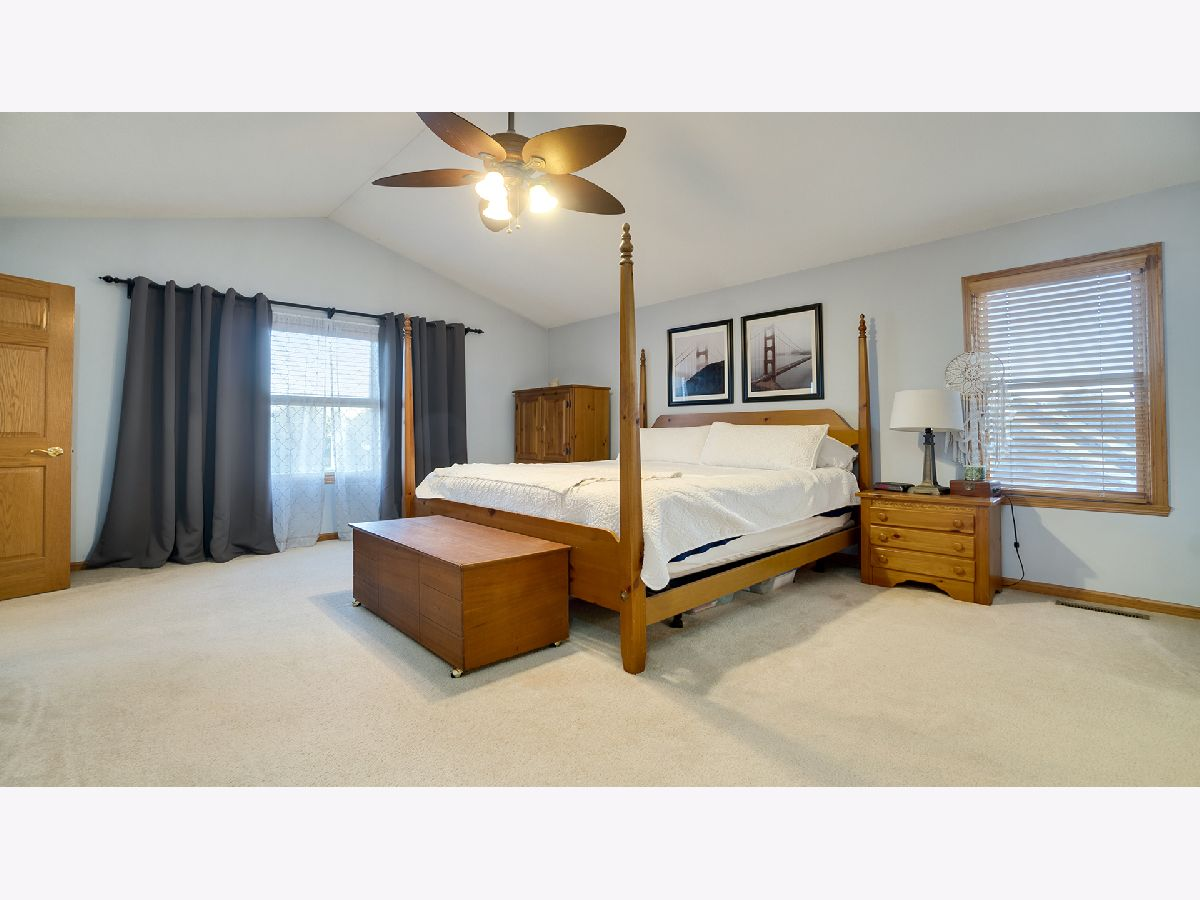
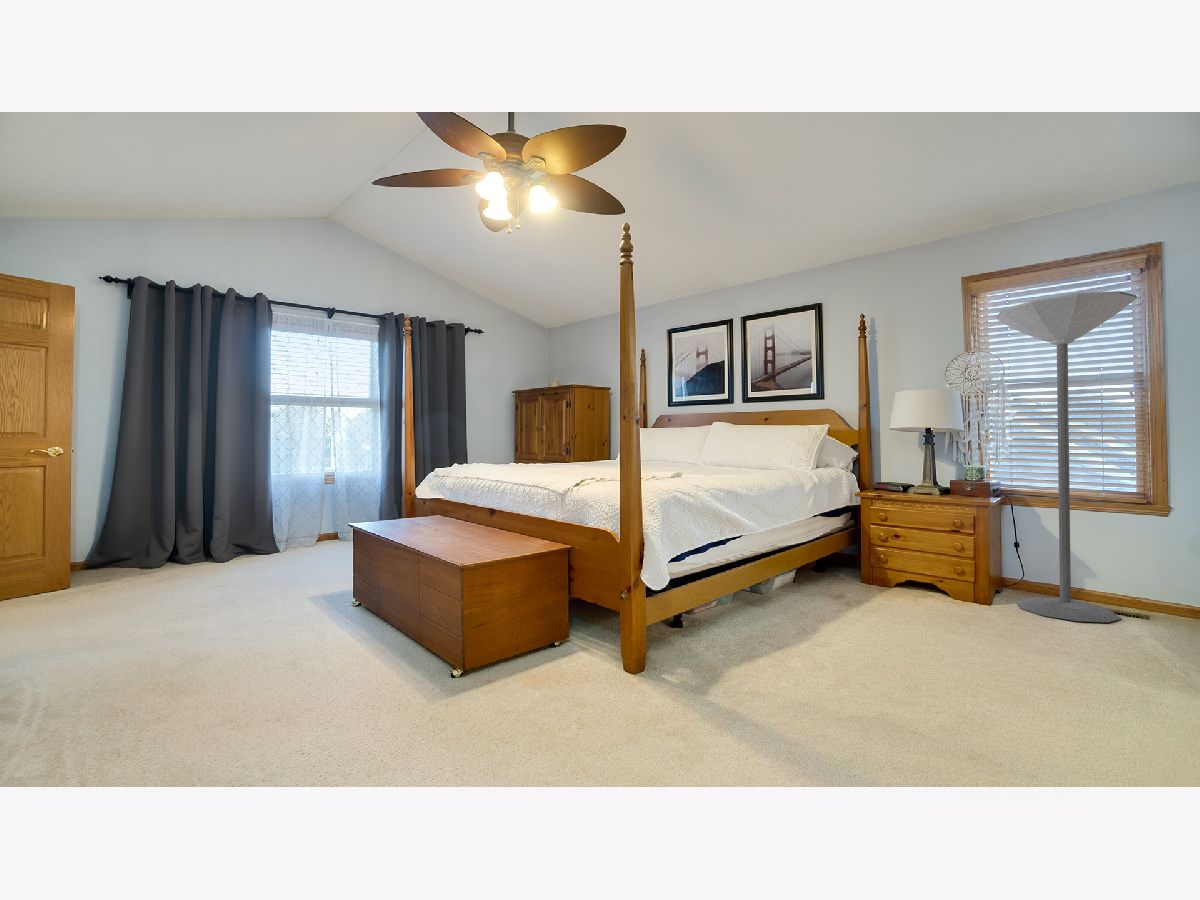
+ floor lamp (1063, 458)
